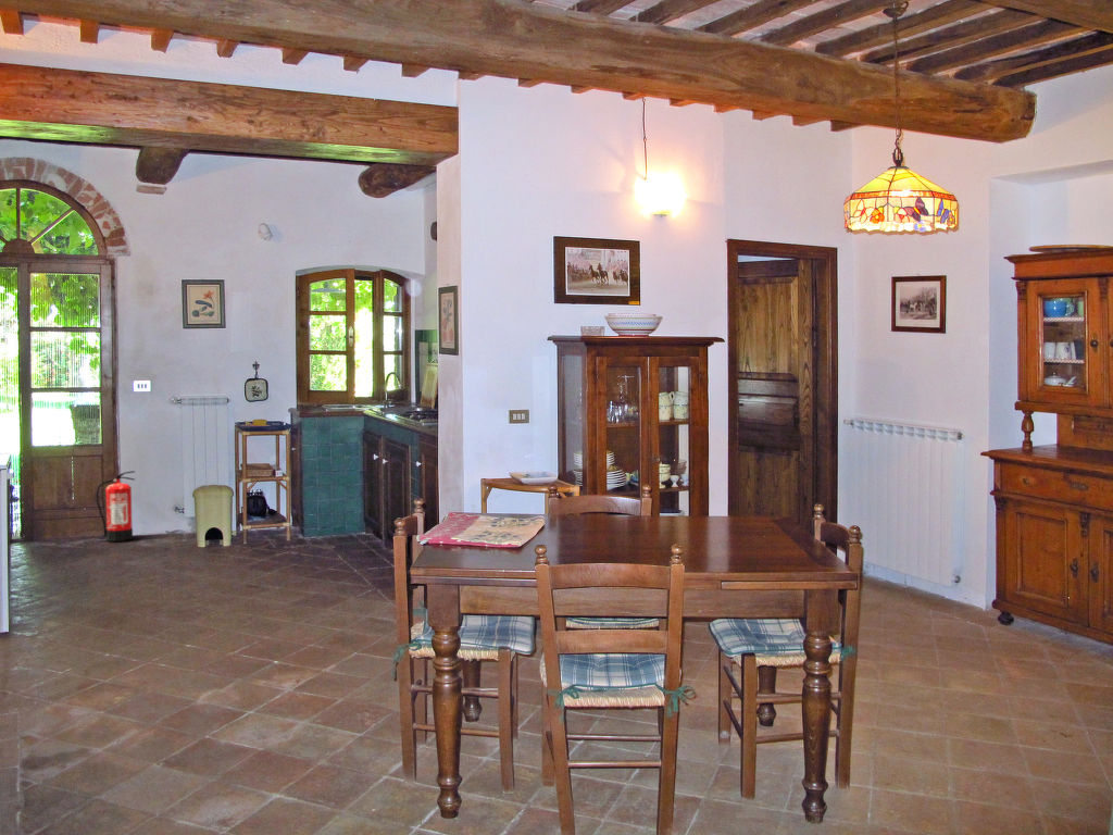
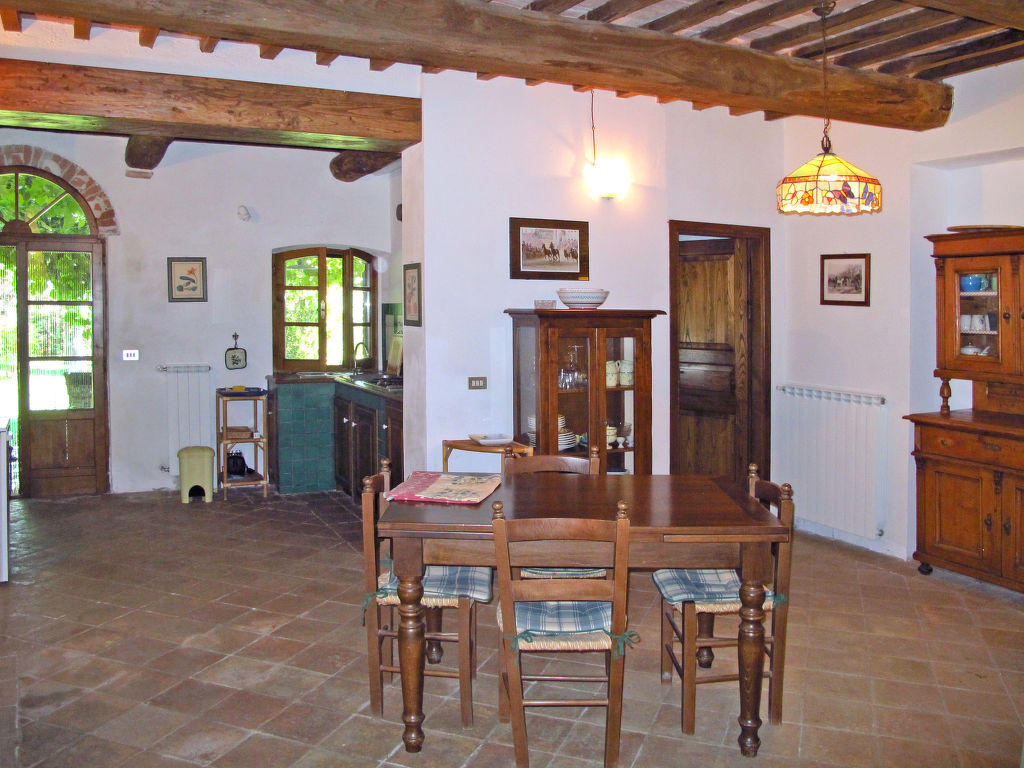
- fire extinguisher (115, 506)
